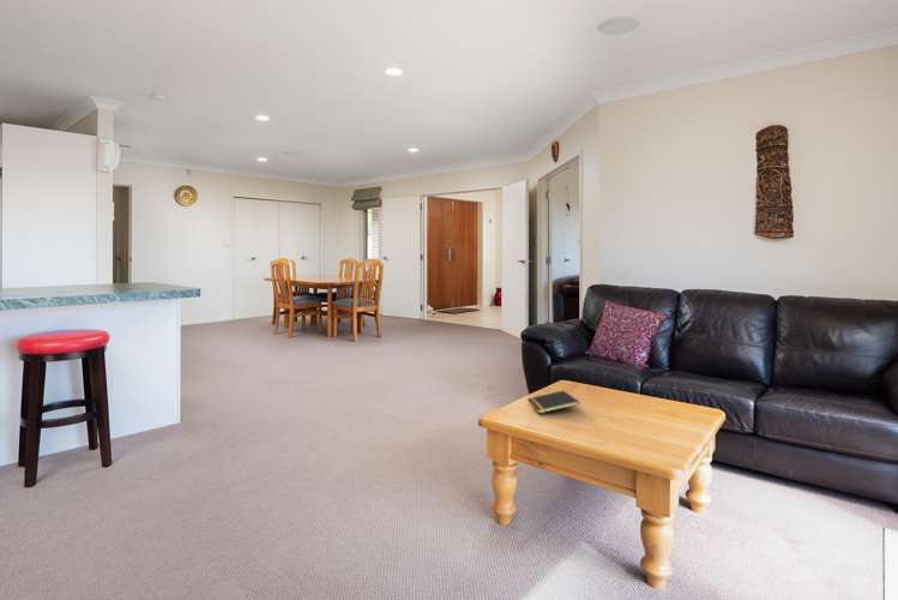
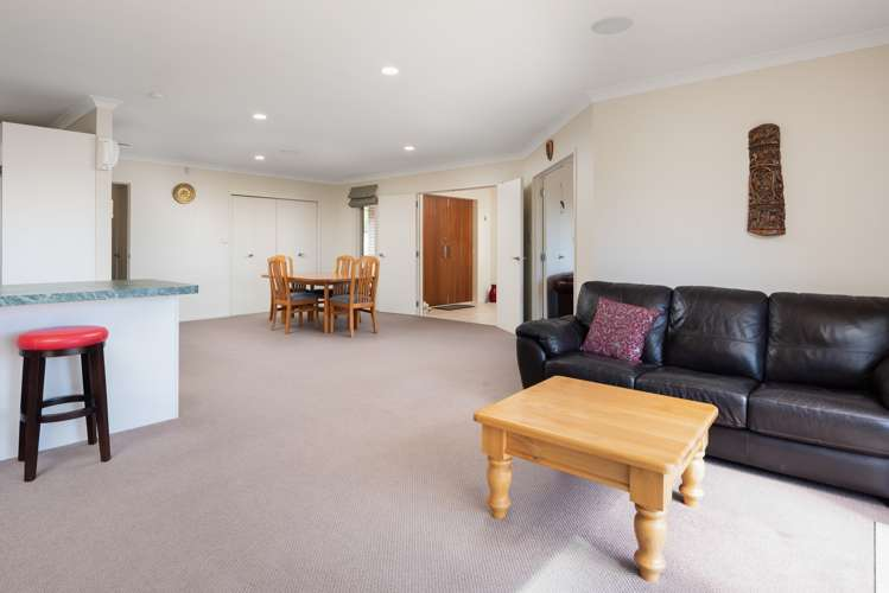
- notepad (552, 401)
